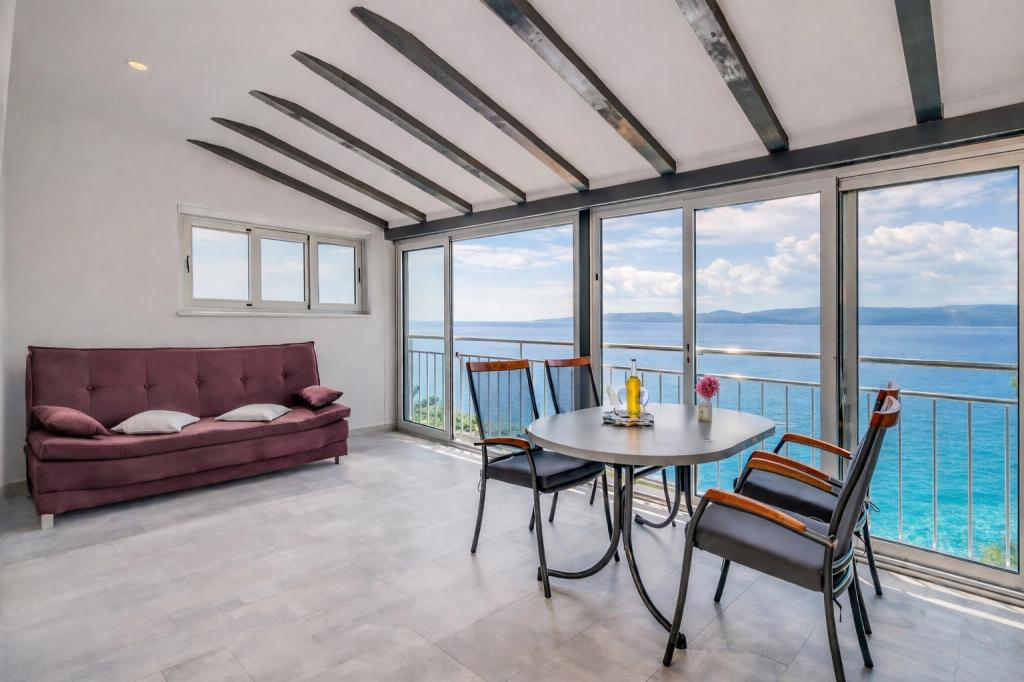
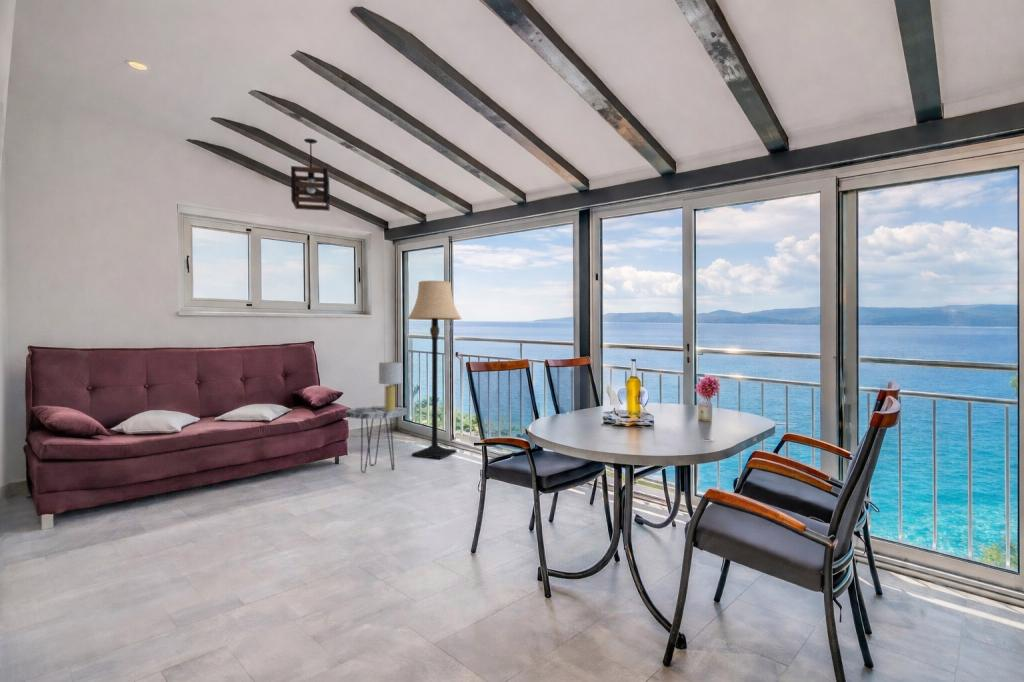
+ side table (378, 439)
+ pendant light (311, 173)
+ lamp (434, 368)
+ table lamp (385, 386)
